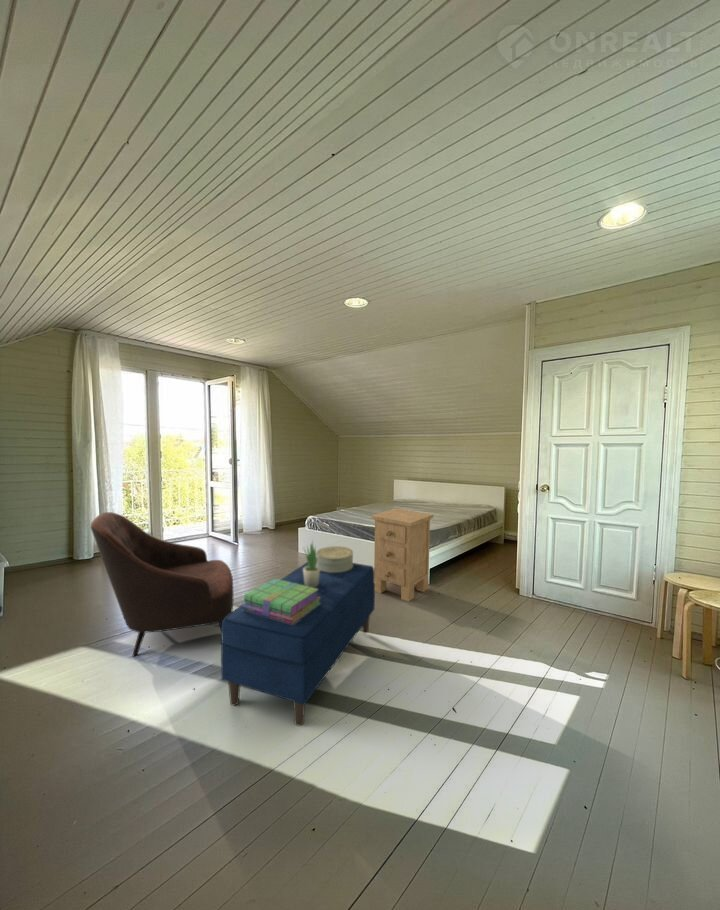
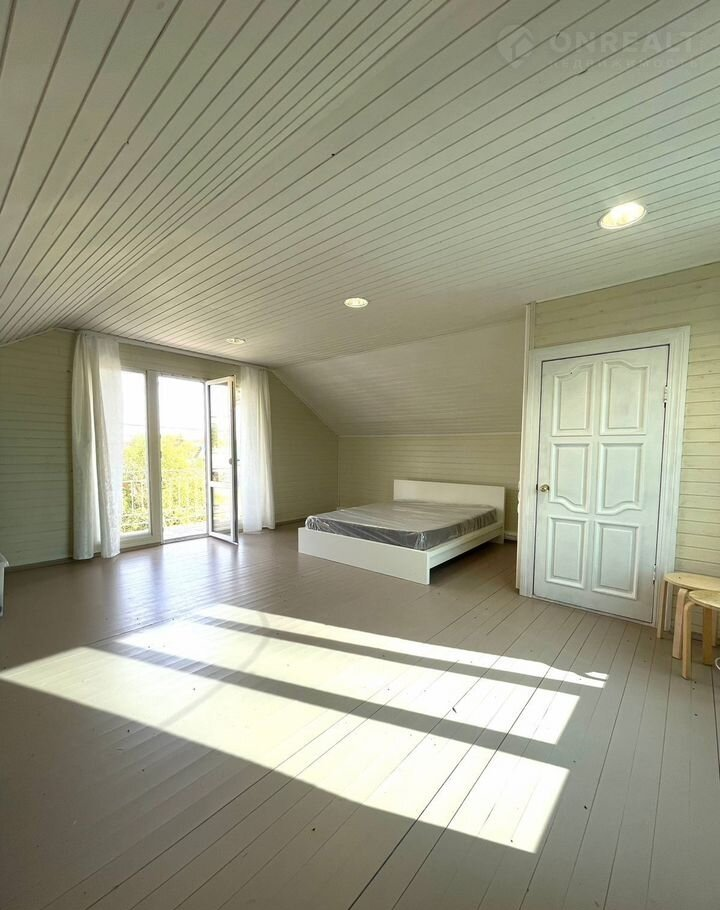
- decorative box (334, 558)
- armchair (169, 571)
- potted plant (311, 561)
- bench (310, 625)
- nightstand (400, 553)
- stack of books (281, 599)
